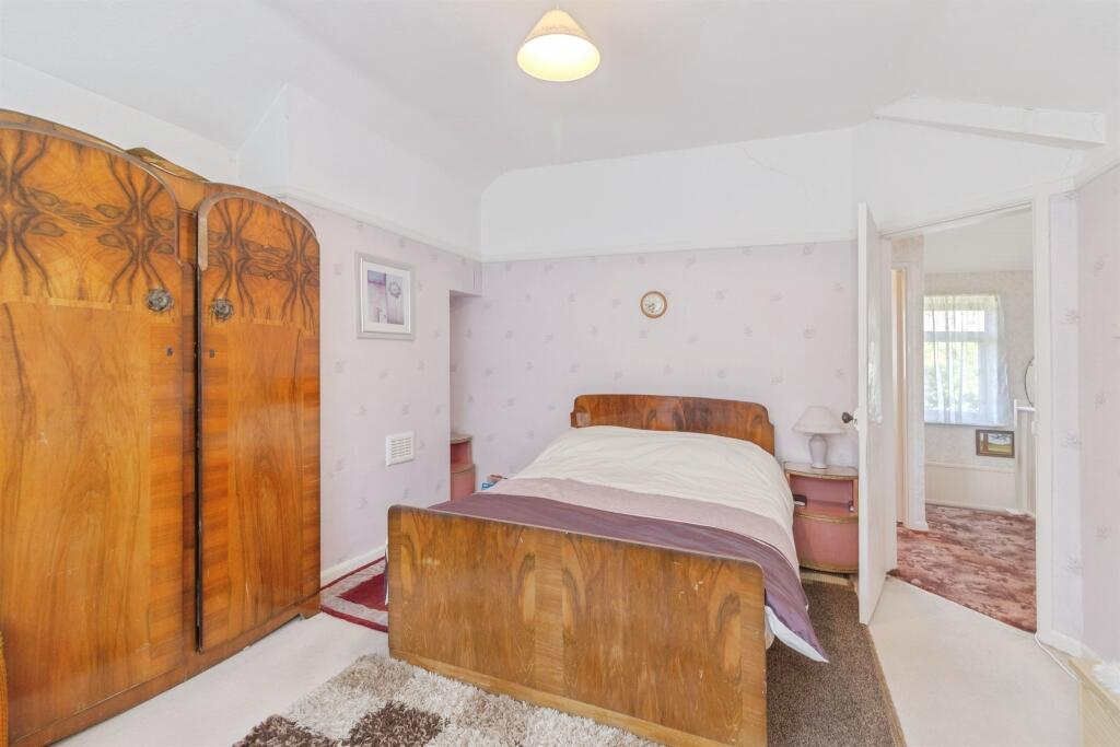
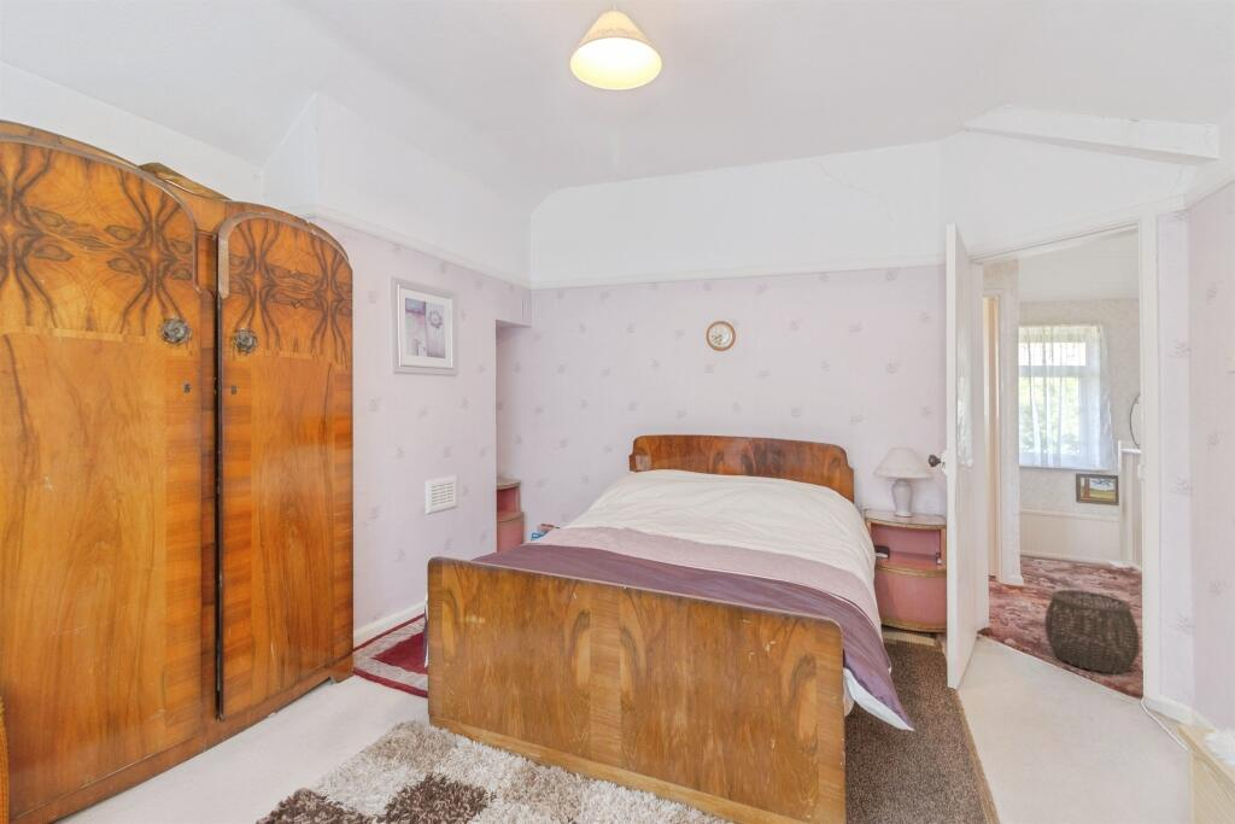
+ woven basket (1090, 630)
